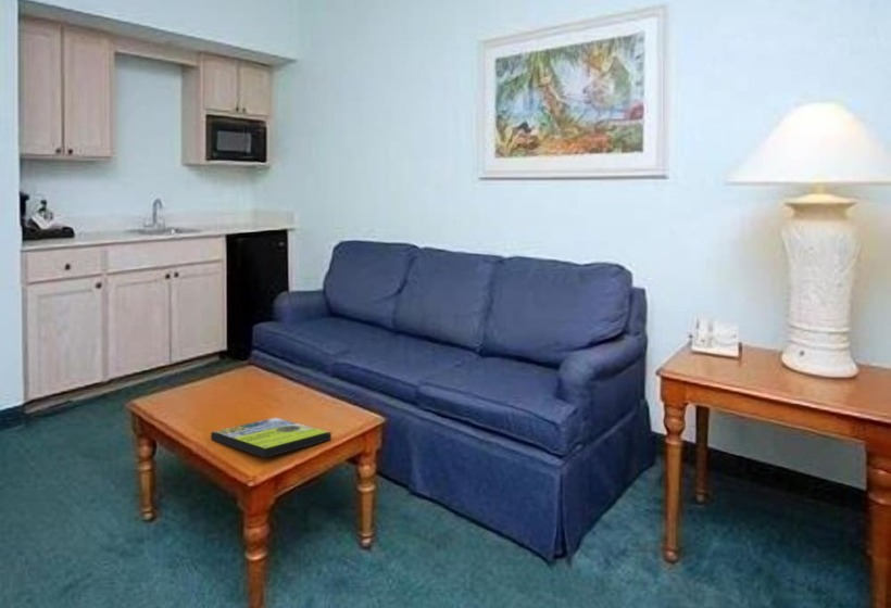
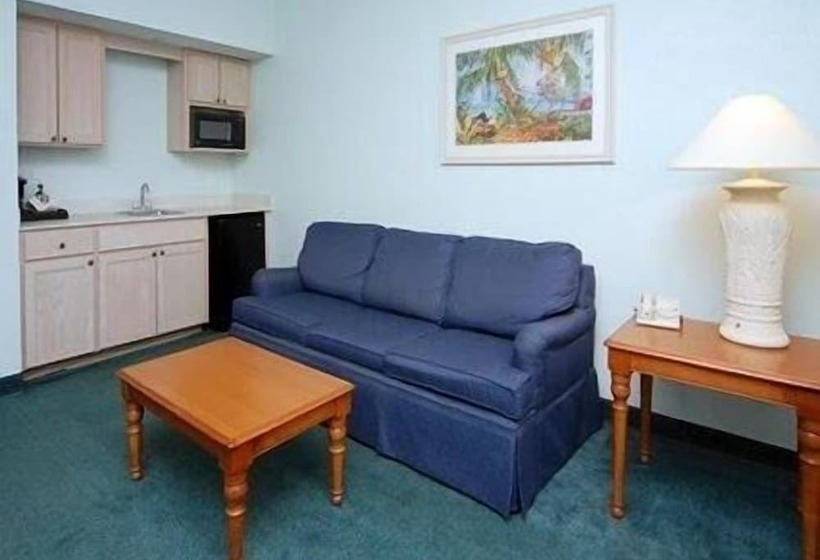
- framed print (271, 435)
